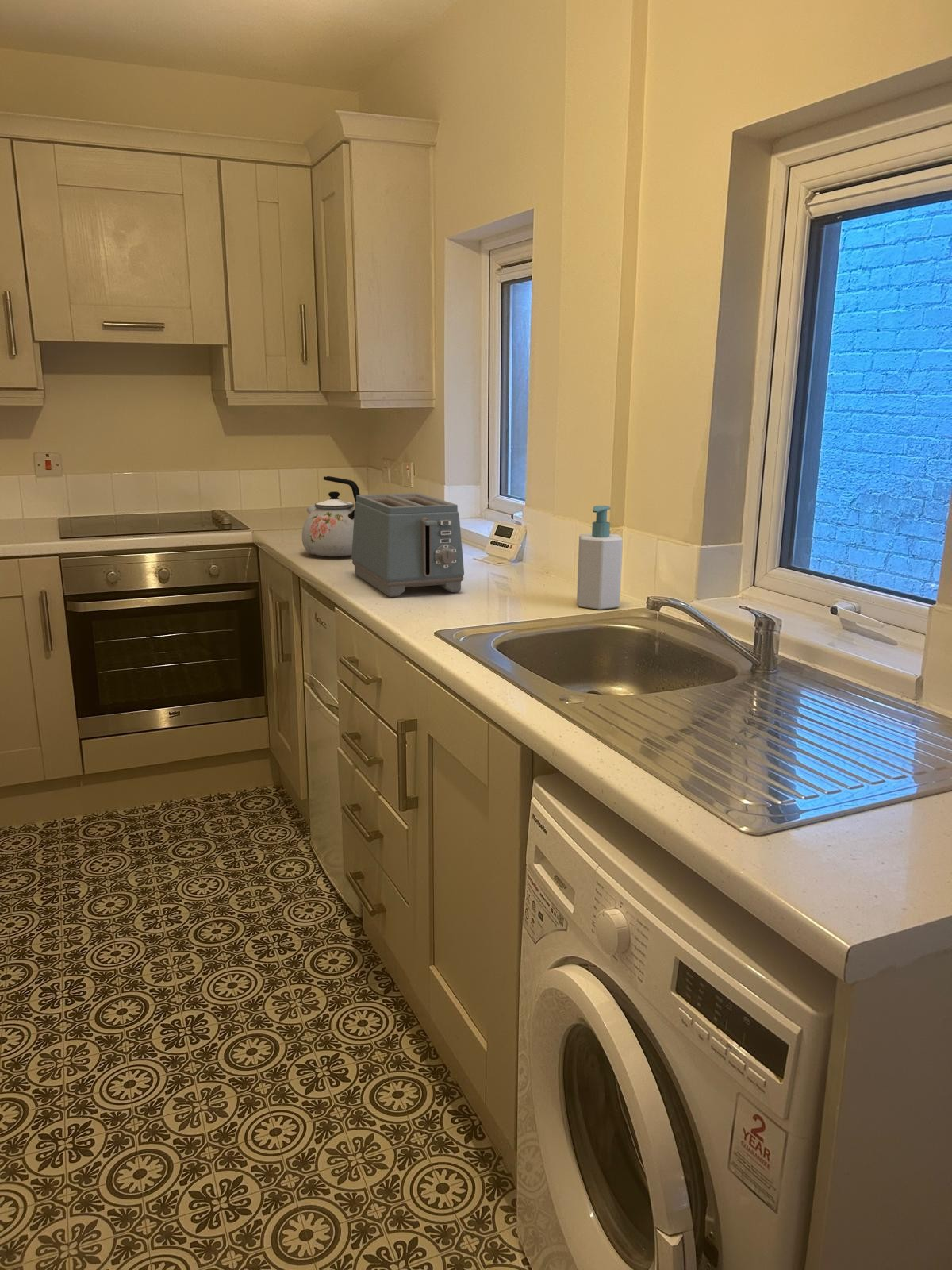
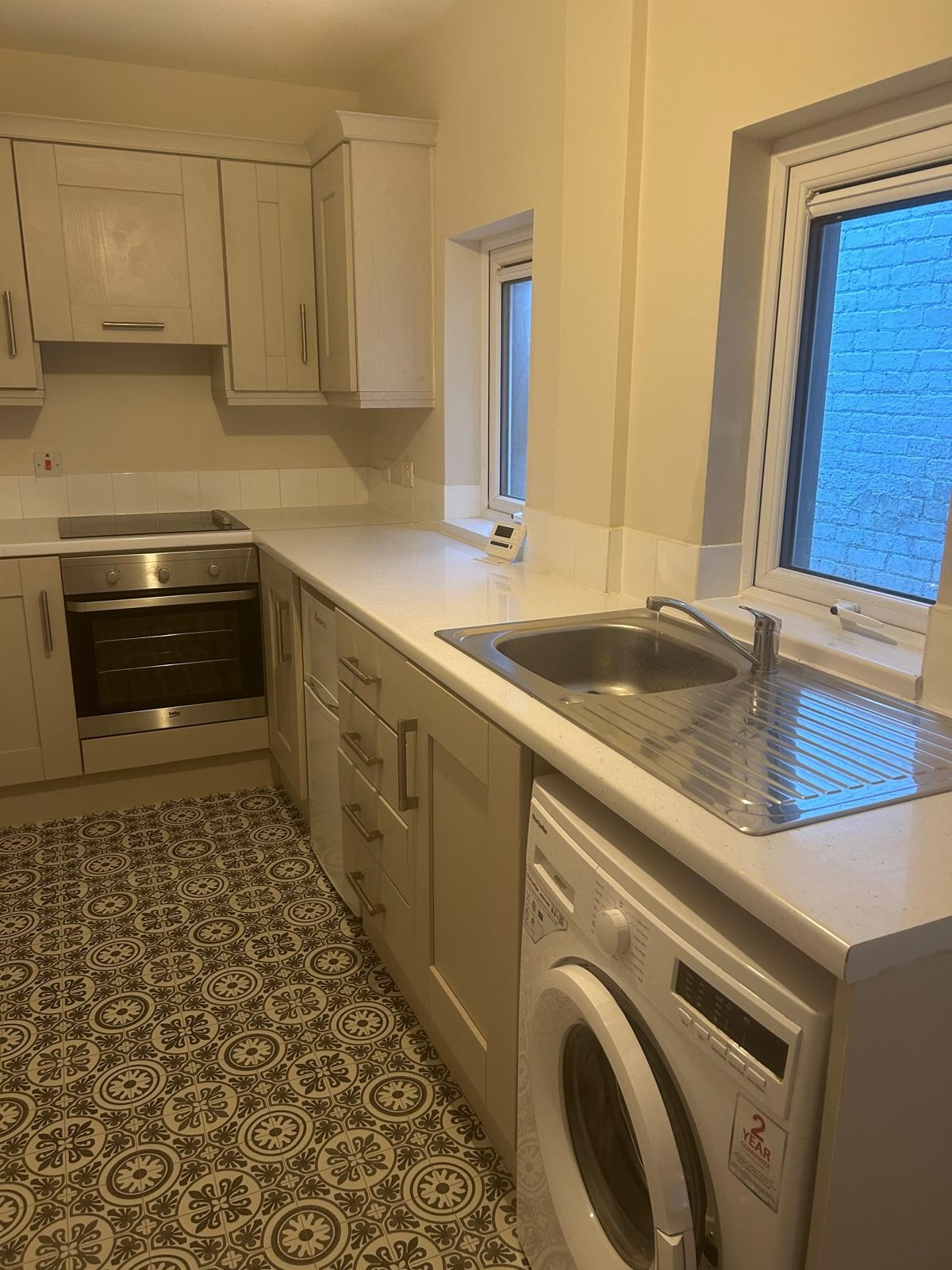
- toaster (407, 543)
- soap bottle (600, 556)
- kettle (334, 515)
